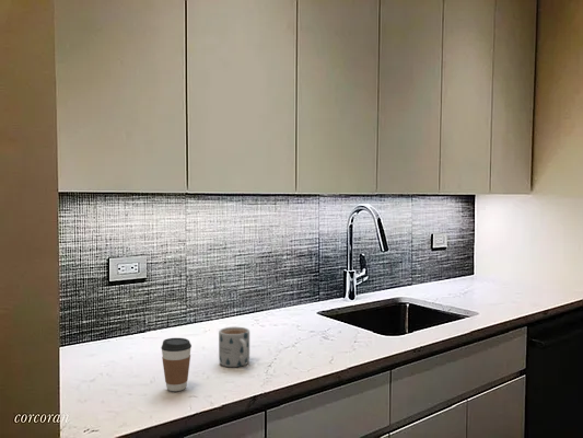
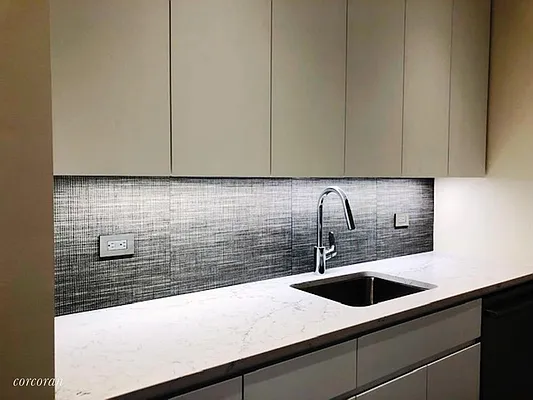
- coffee cup (176, 364)
- mug (236, 347)
